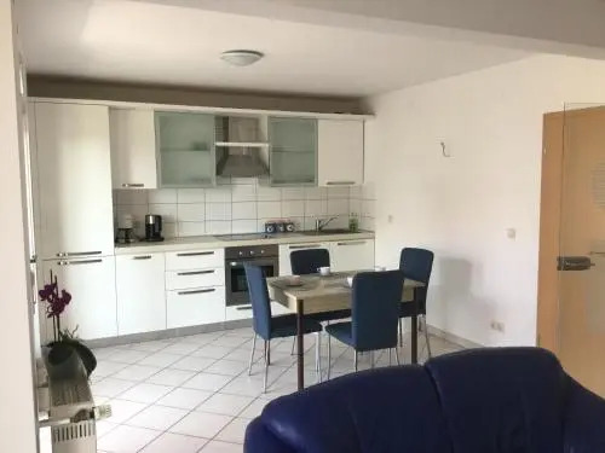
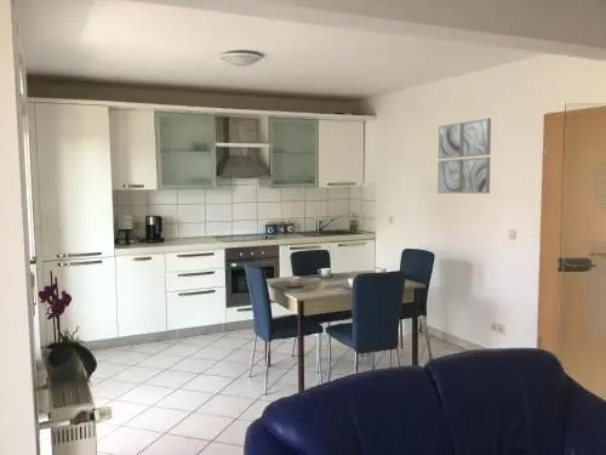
+ wall art (462, 157)
